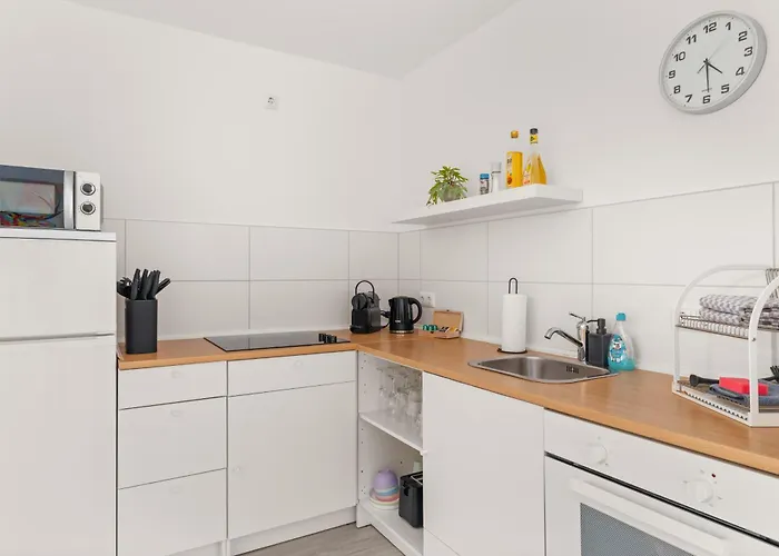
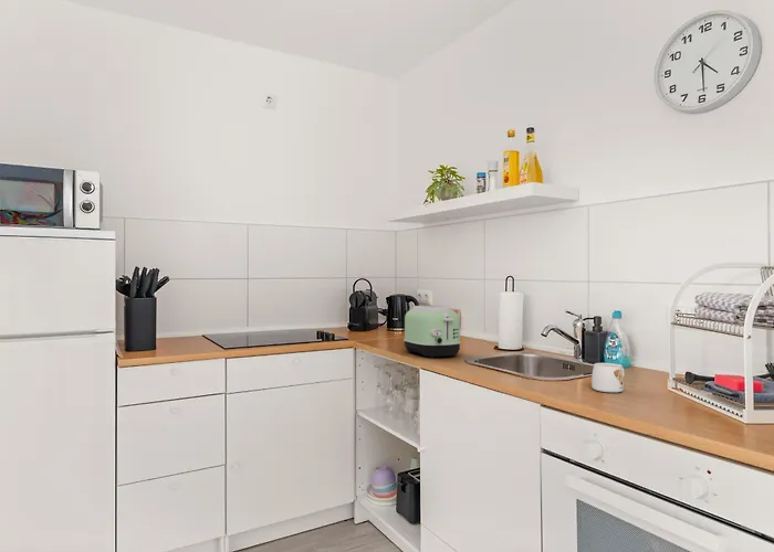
+ mug (610, 376)
+ toaster (432, 330)
